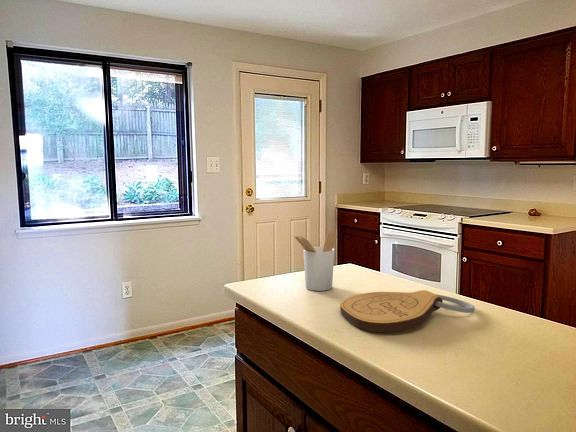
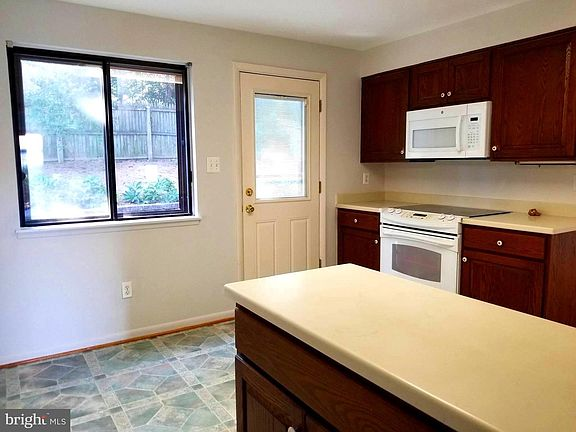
- key chain (410, 304)
- utensil holder (313, 260)
